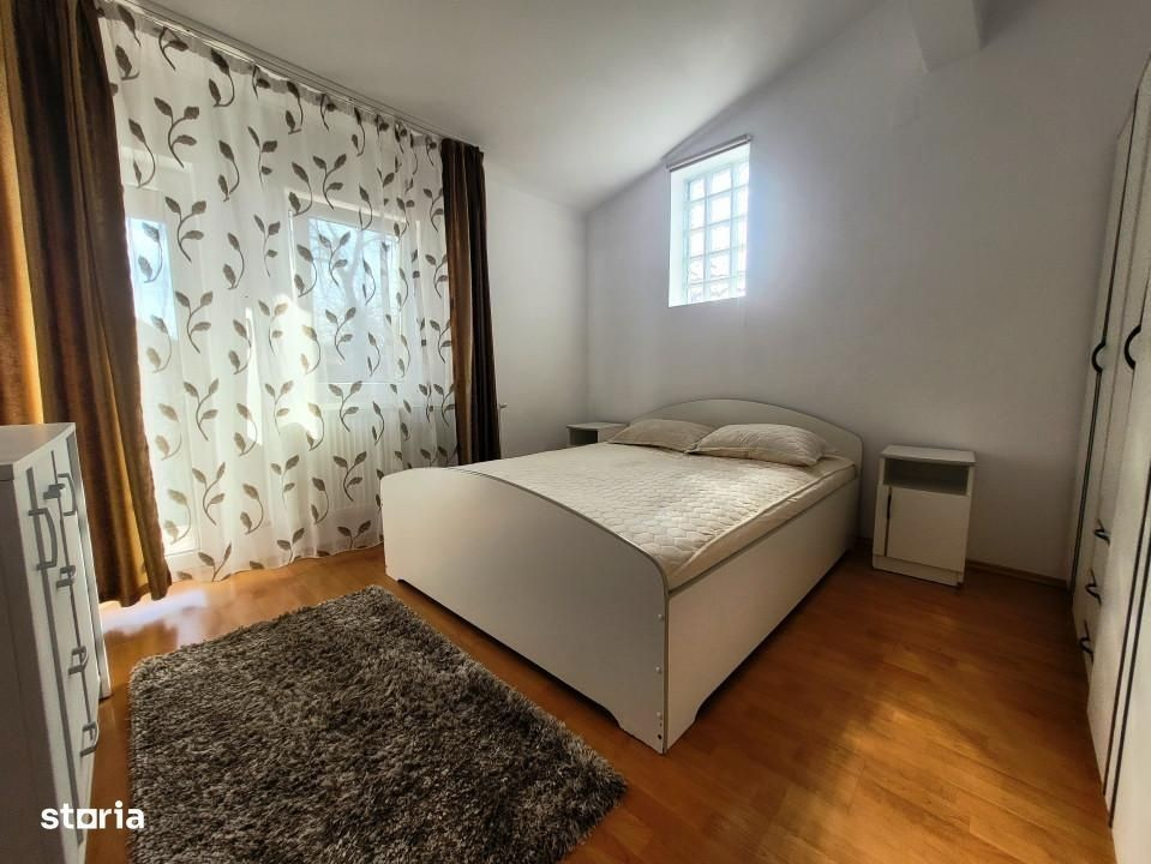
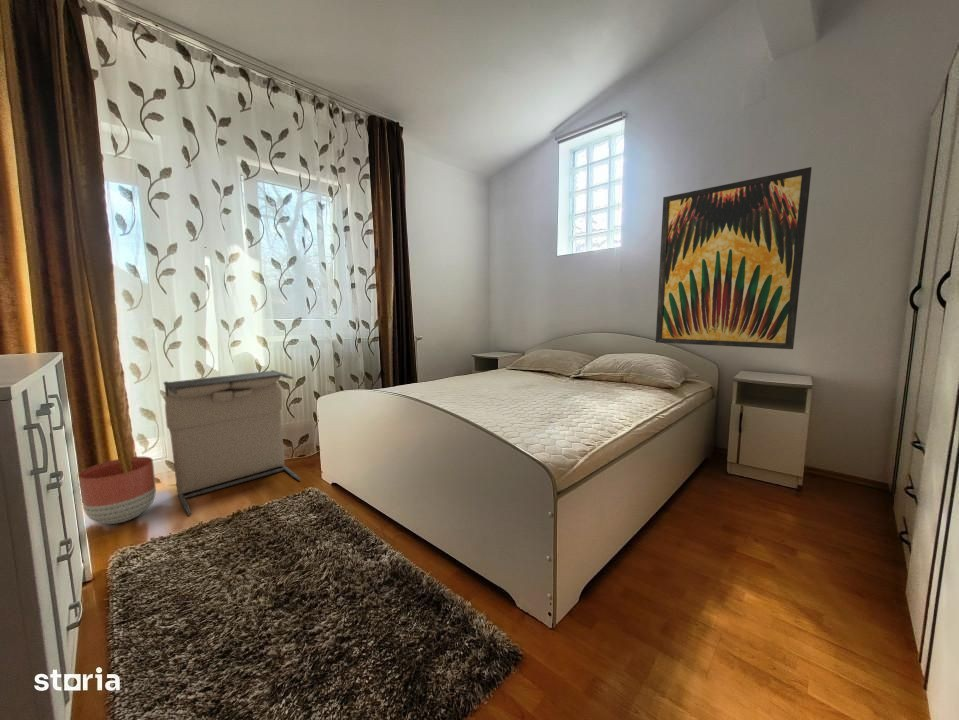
+ laundry hamper (236, 433)
+ wall art (723, 267)
+ planter (120, 492)
